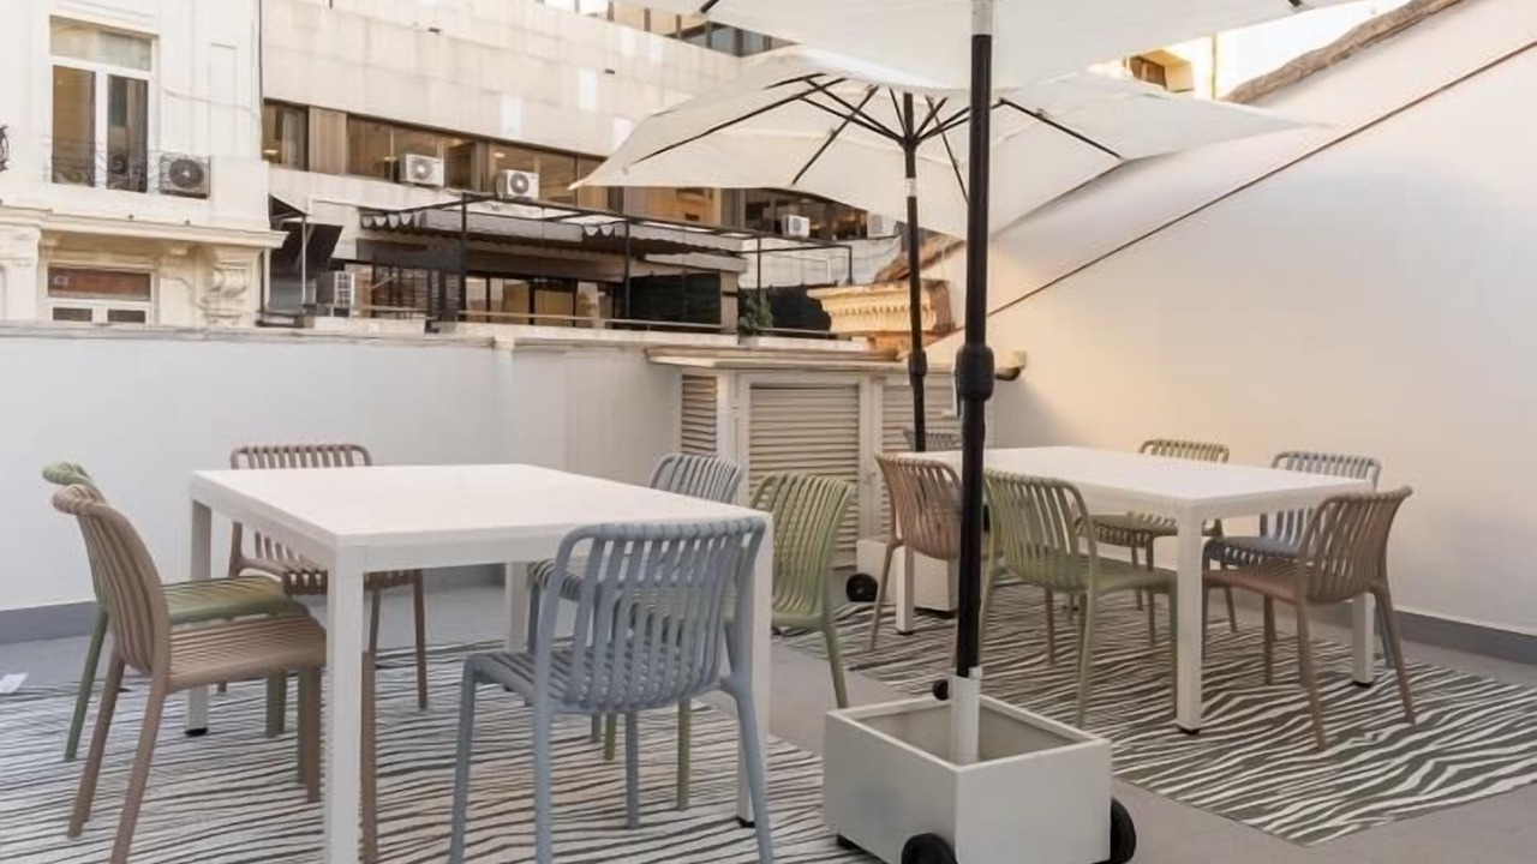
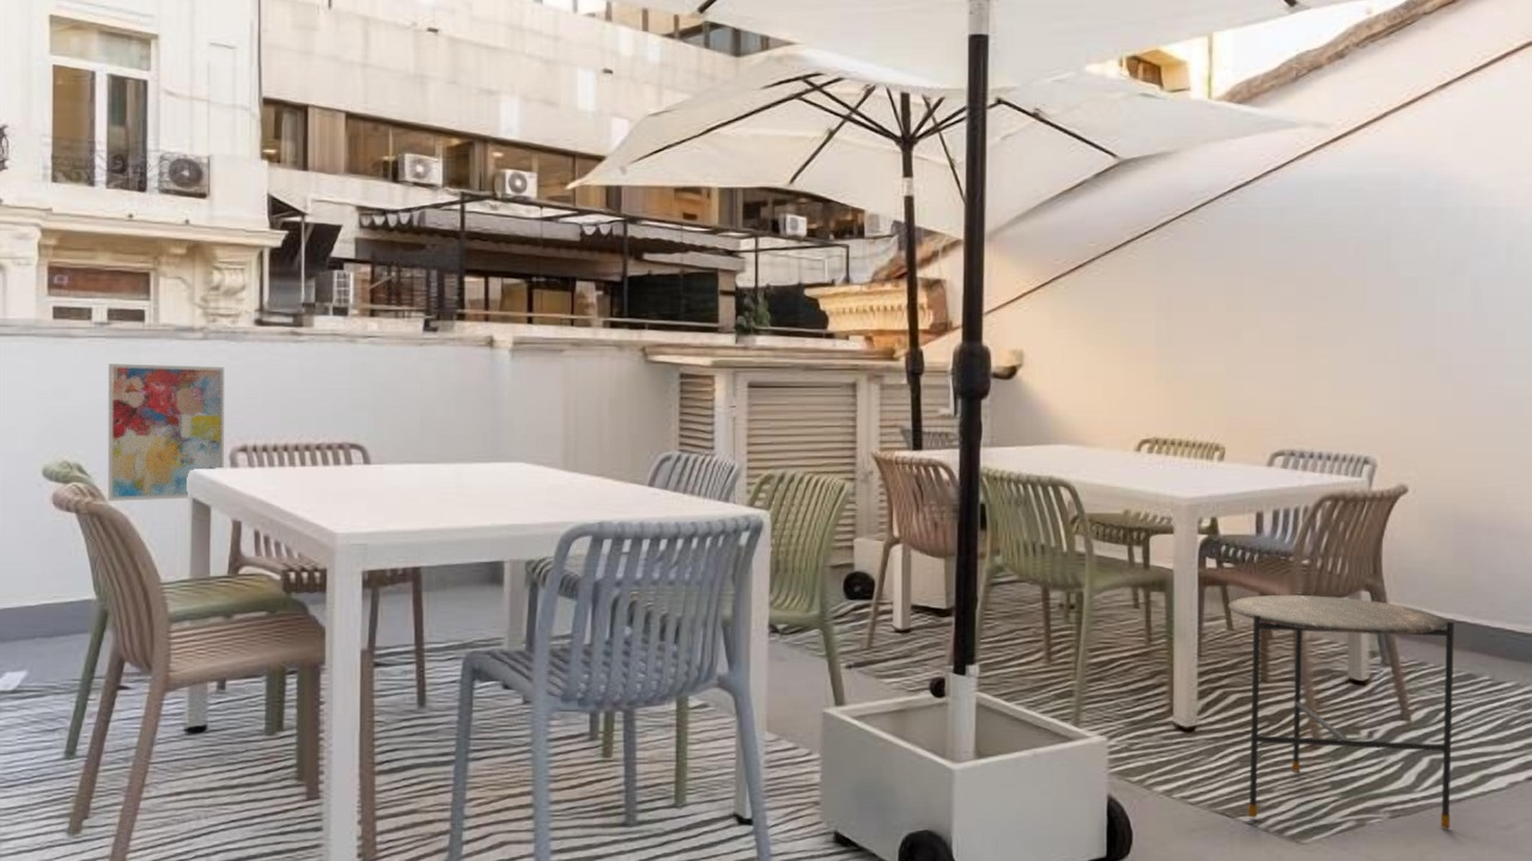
+ wall art (168, 432)
+ side table (1319, 716)
